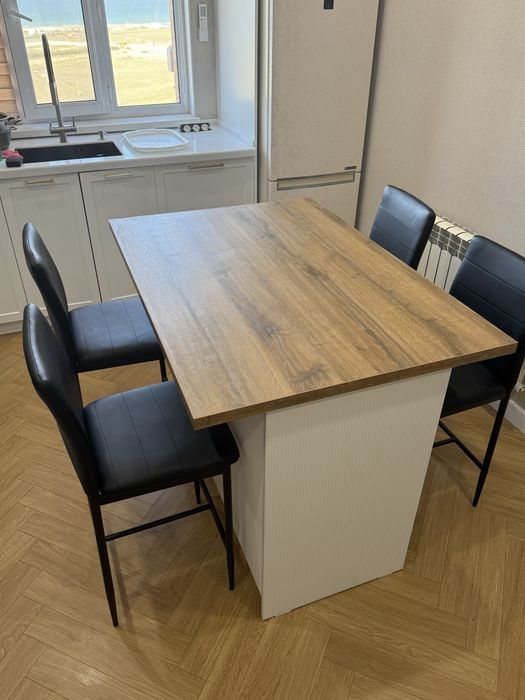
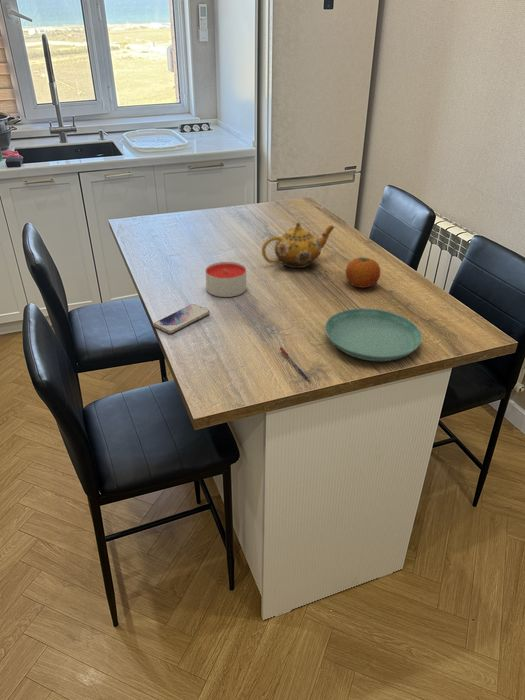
+ fruit (362, 272)
+ teapot (298, 242)
+ saucer (372, 335)
+ candle (226, 278)
+ pen (294, 363)
+ smartphone (182, 318)
